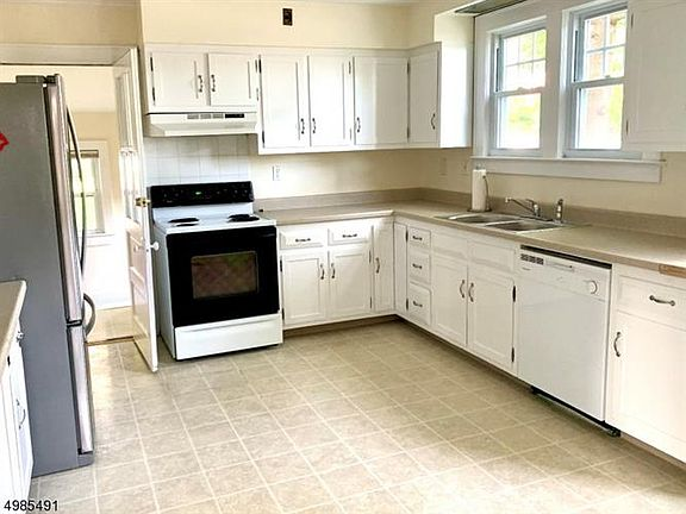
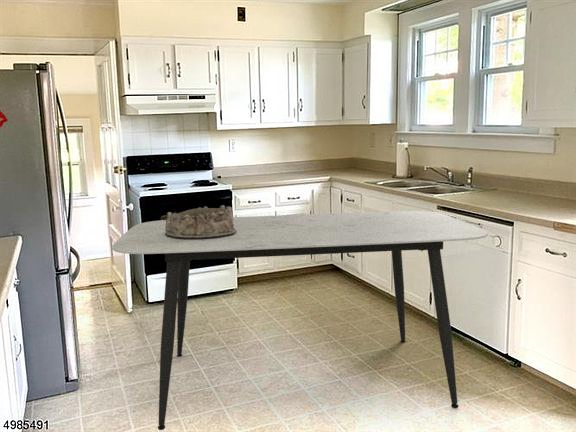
+ dining table (291, 255)
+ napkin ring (201, 221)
